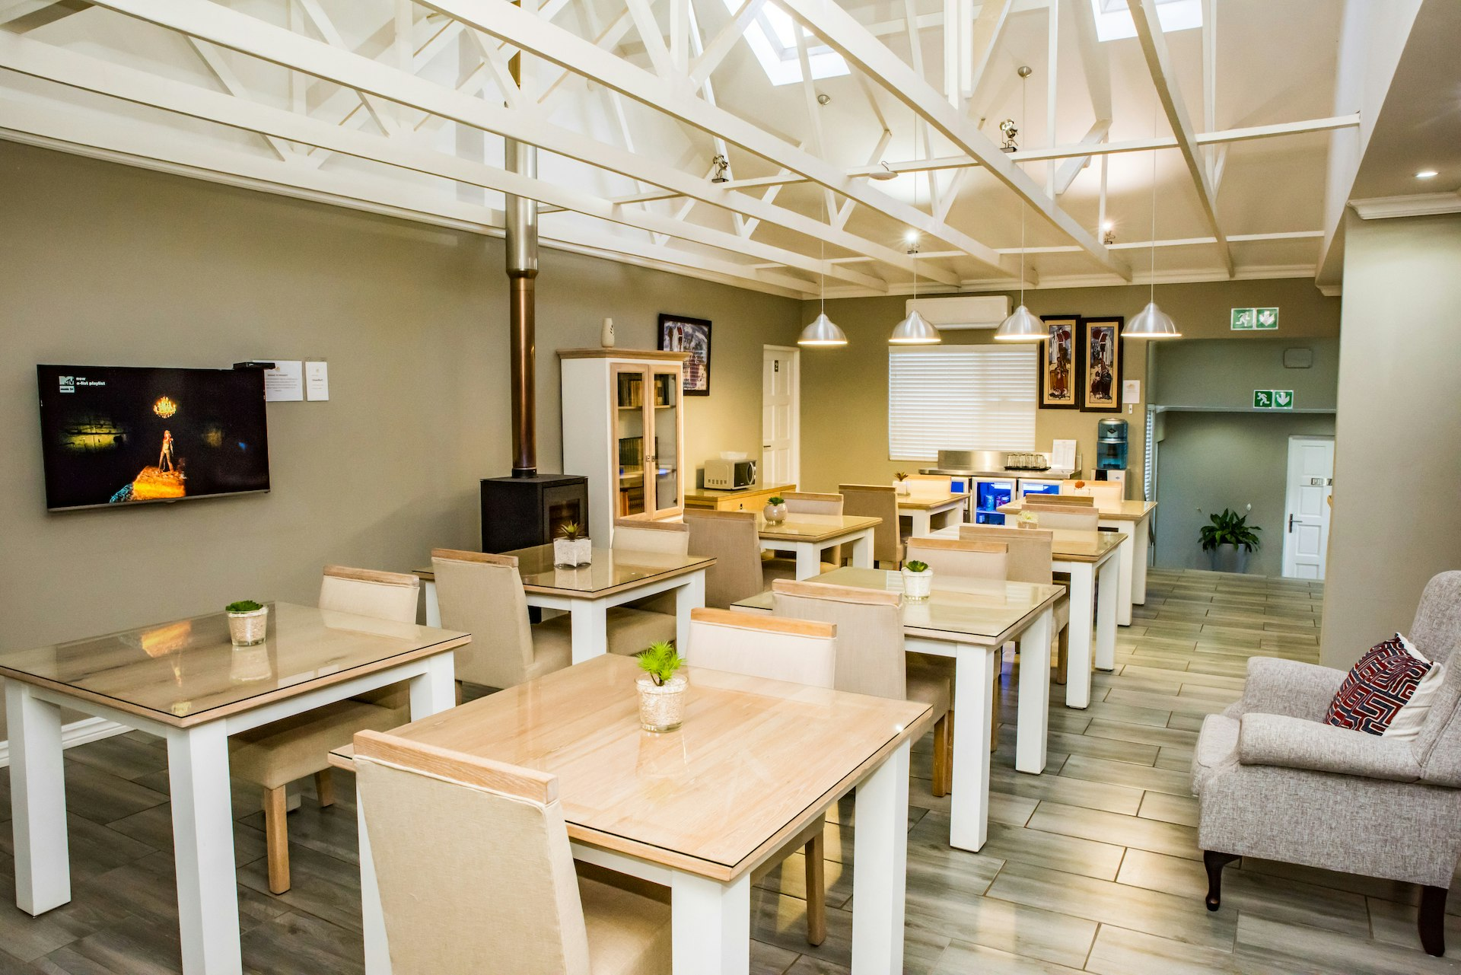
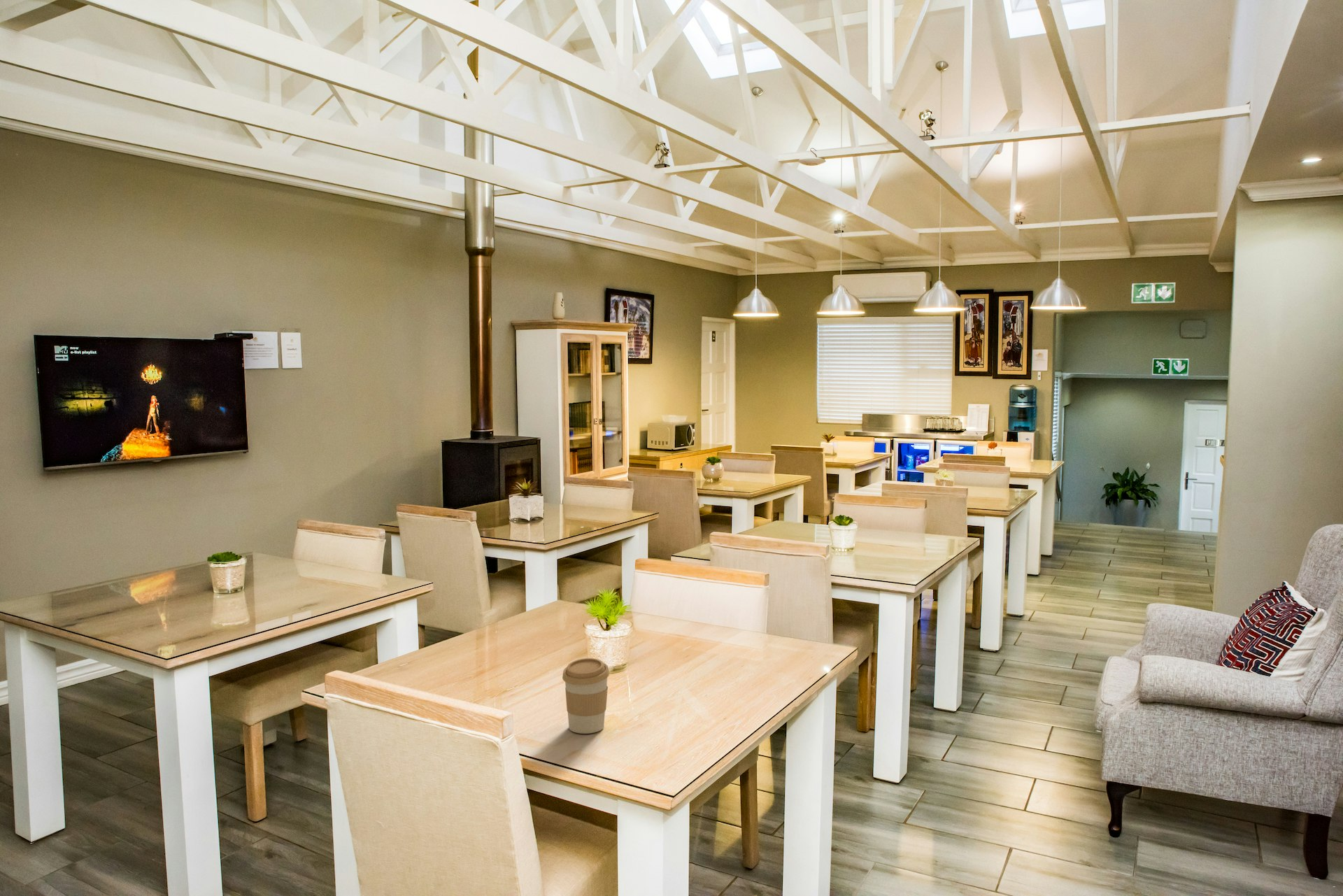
+ coffee cup (586, 695)
